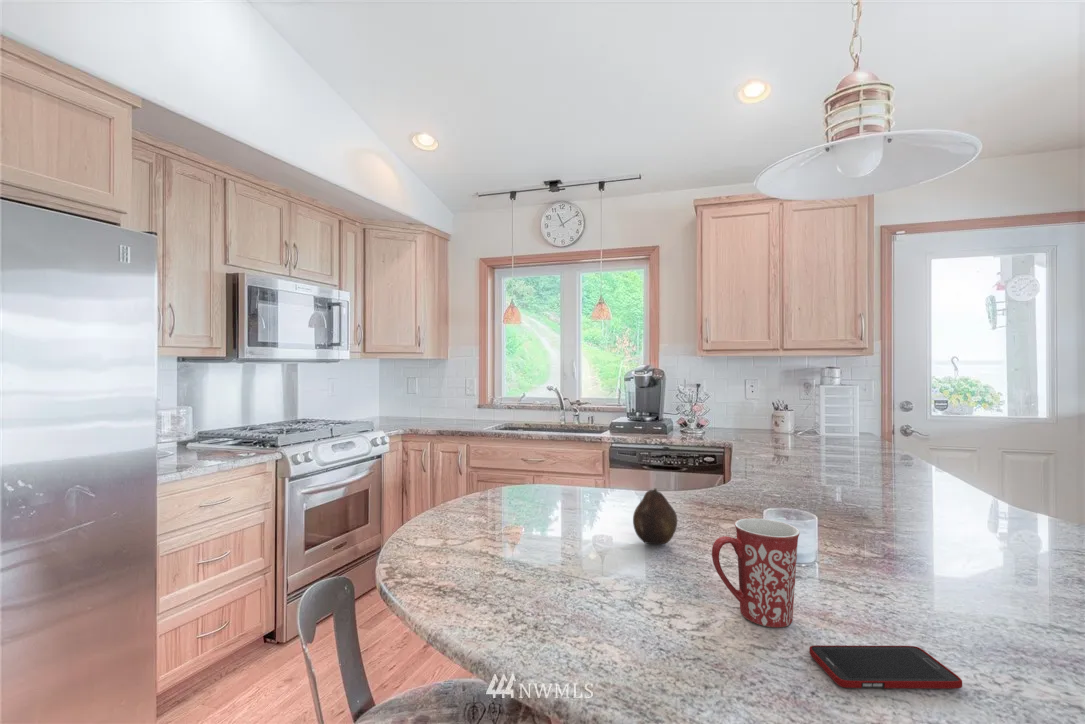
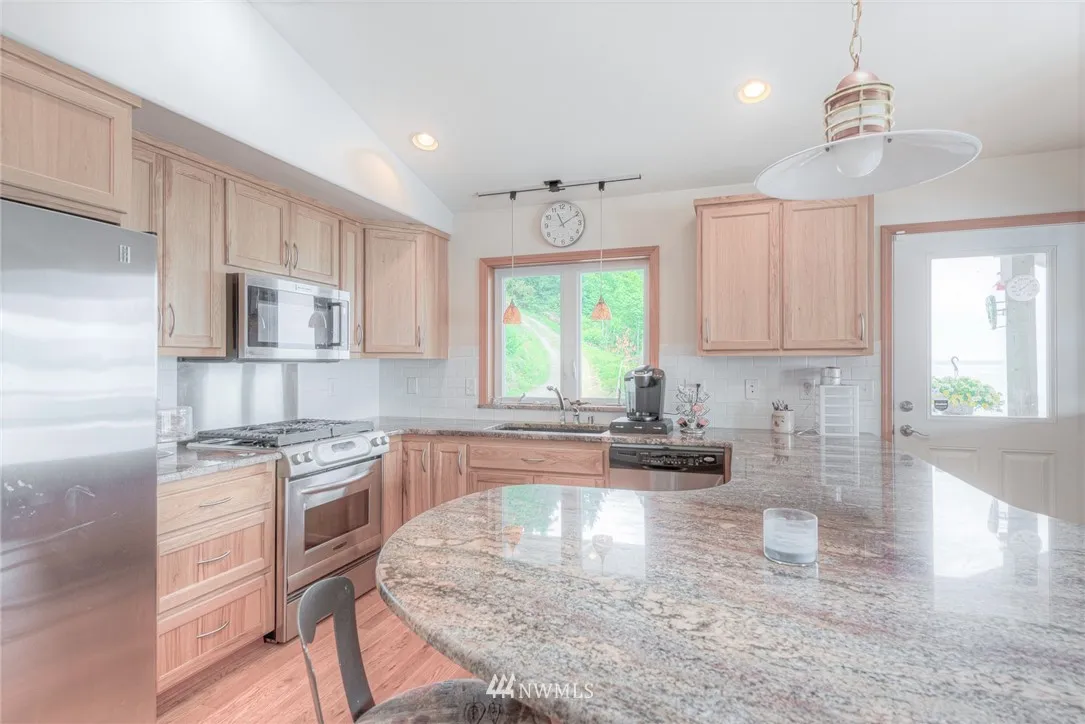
- cell phone (881, 666)
- mug (754, 570)
- fruit (654, 515)
